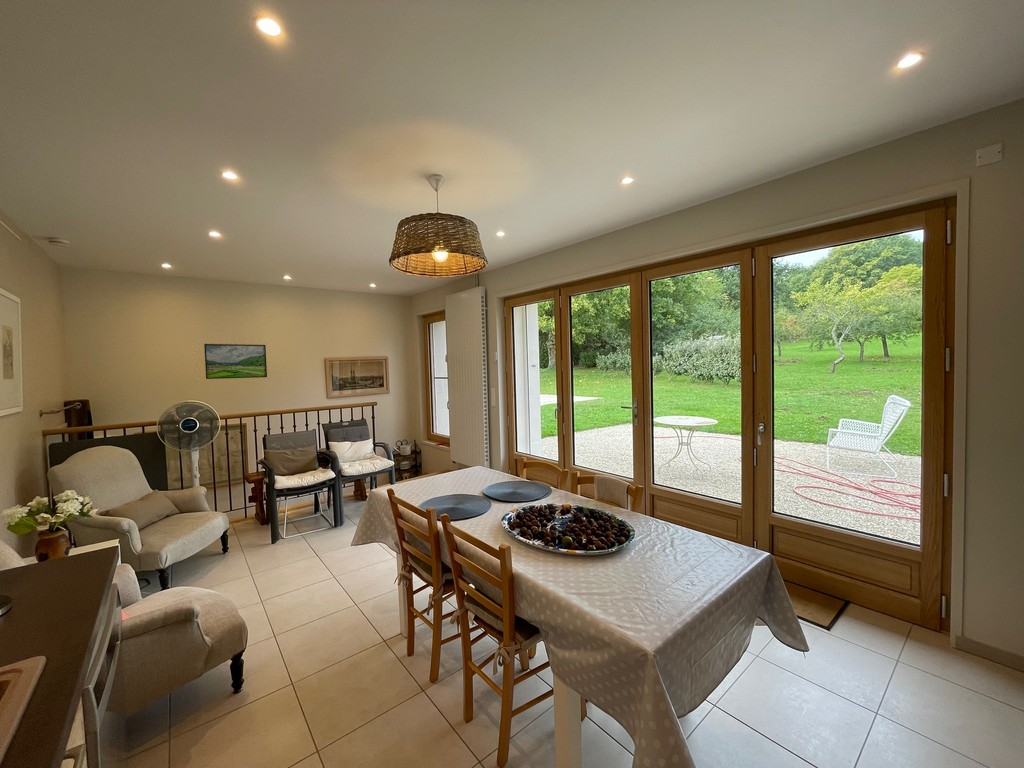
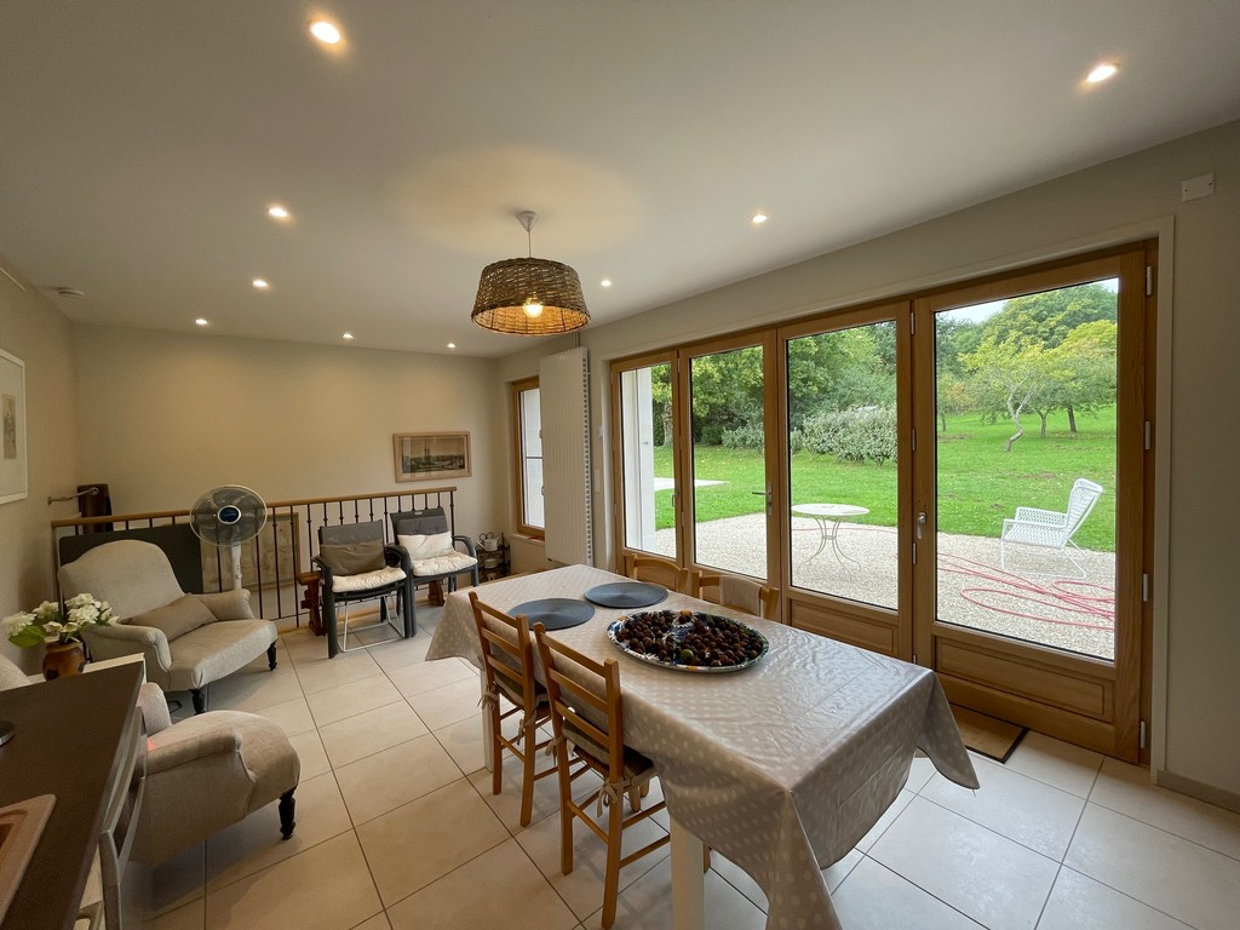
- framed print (236, 361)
